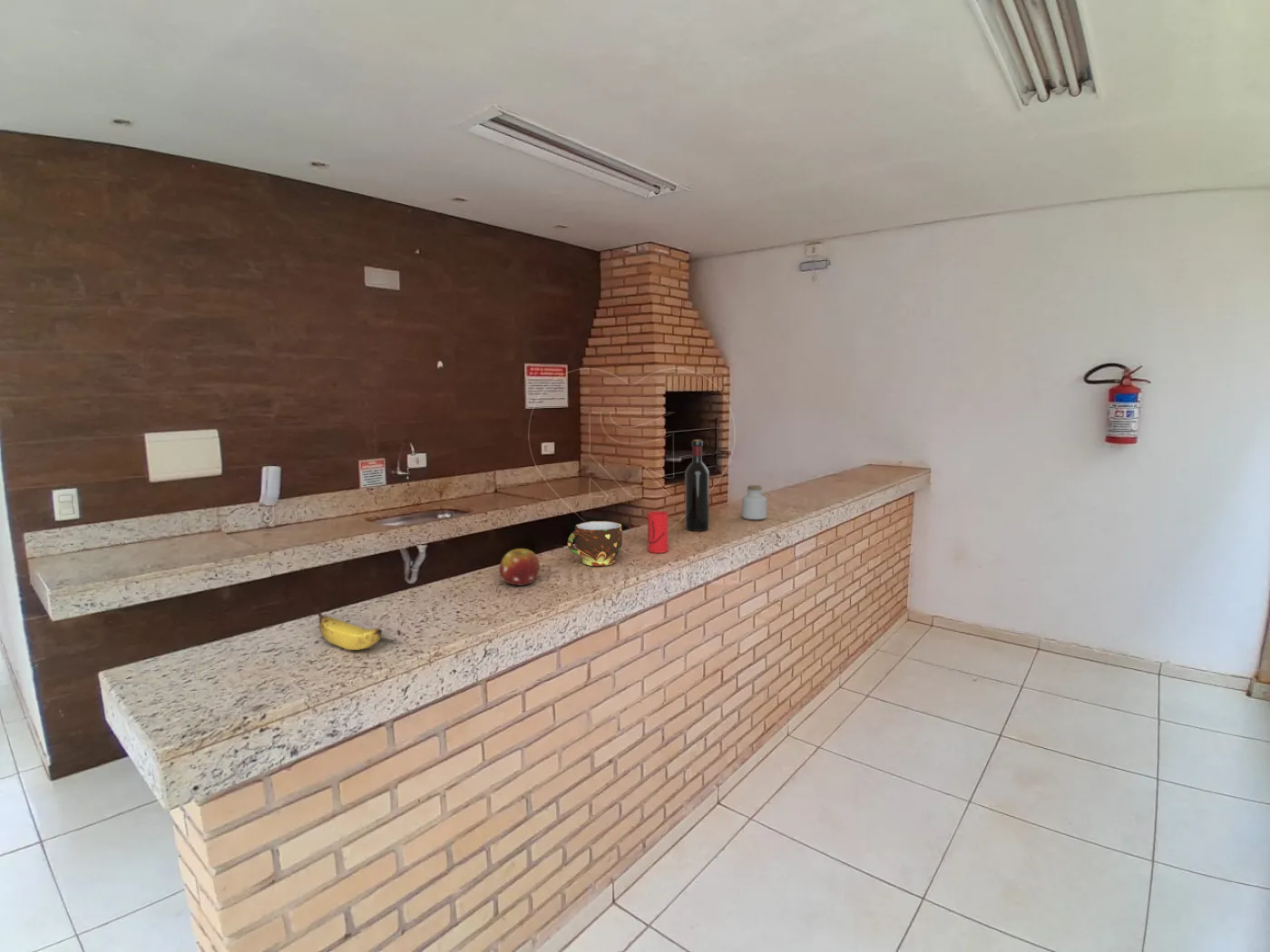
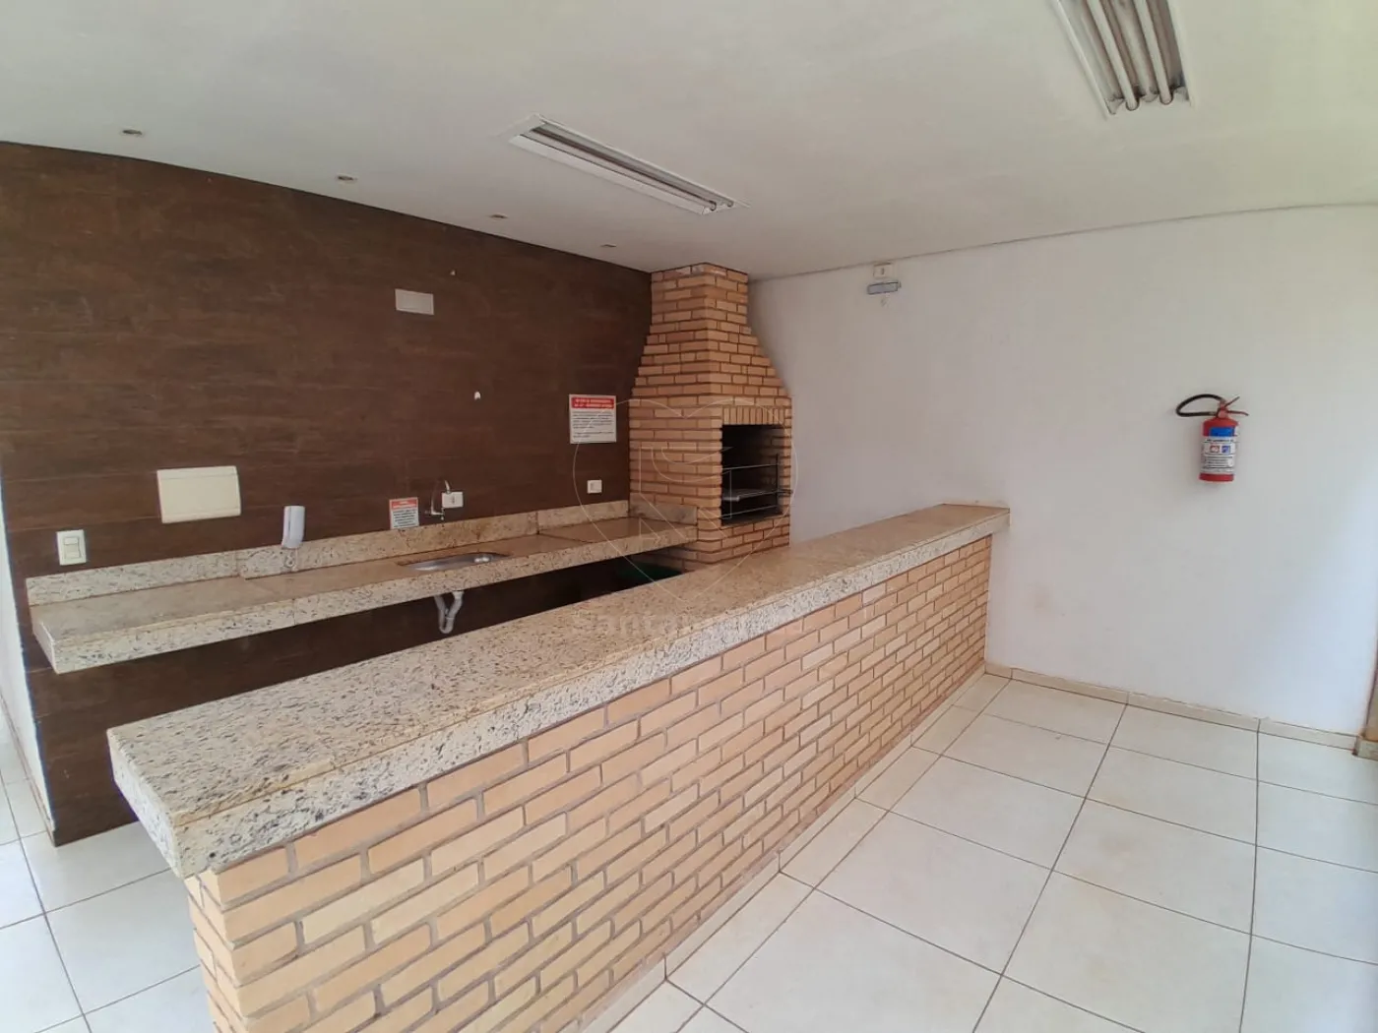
- banana (347, 630)
- cup (658, 531)
- fruit (519, 567)
- jar (754, 501)
- wine bottle (697, 484)
- cup (597, 544)
